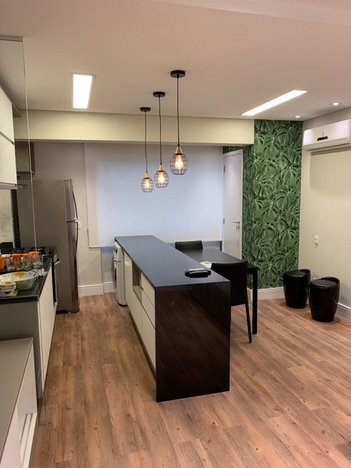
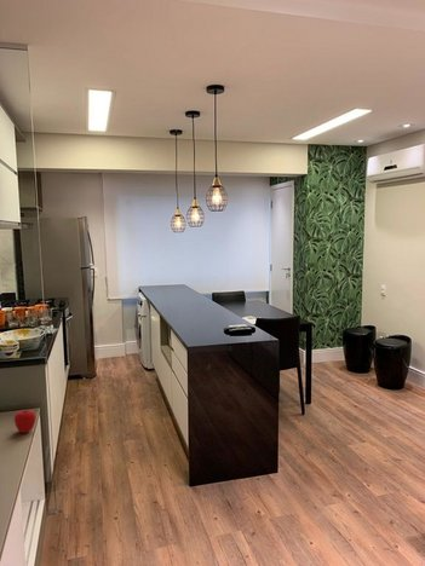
+ apple (24, 420)
